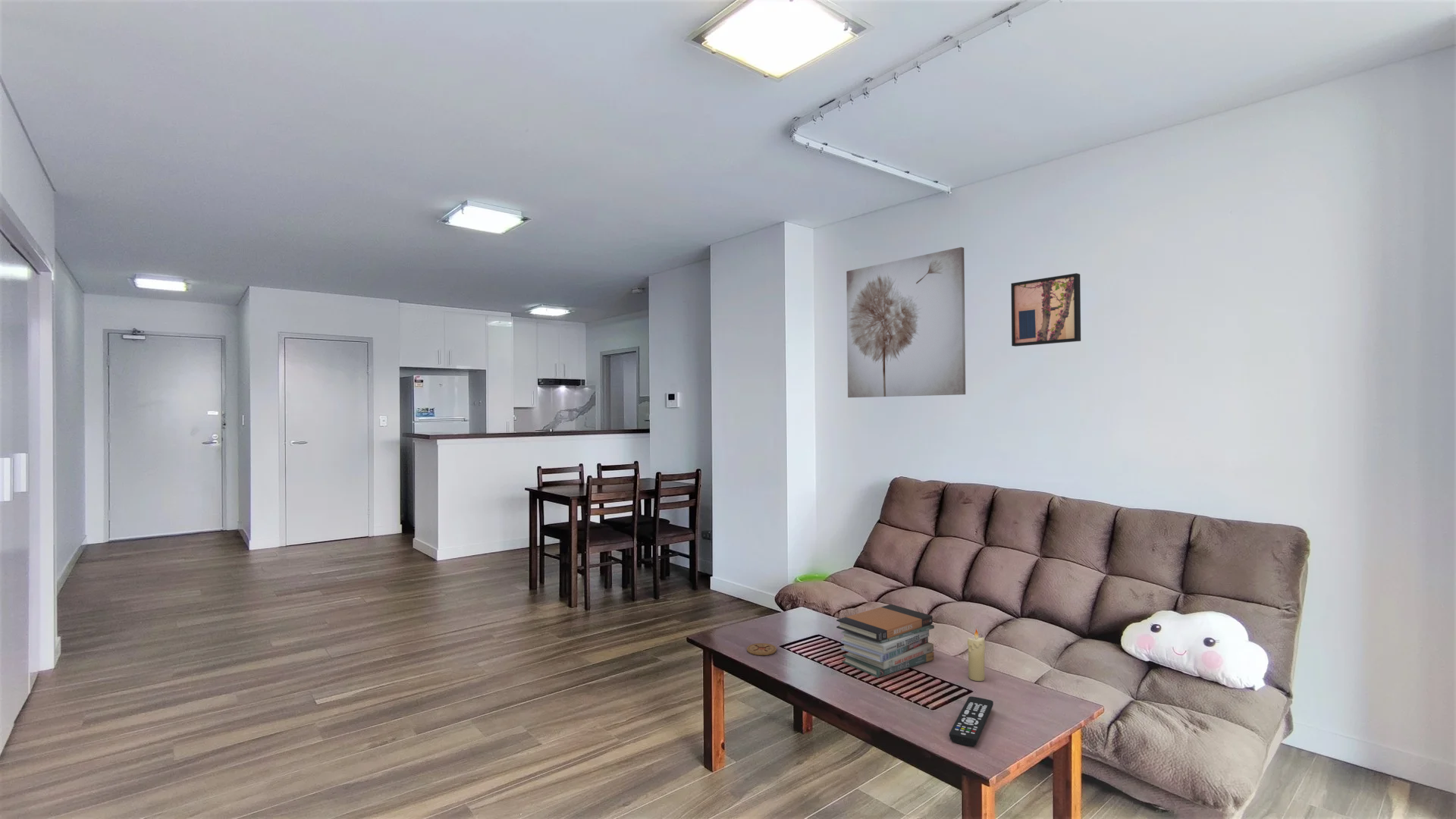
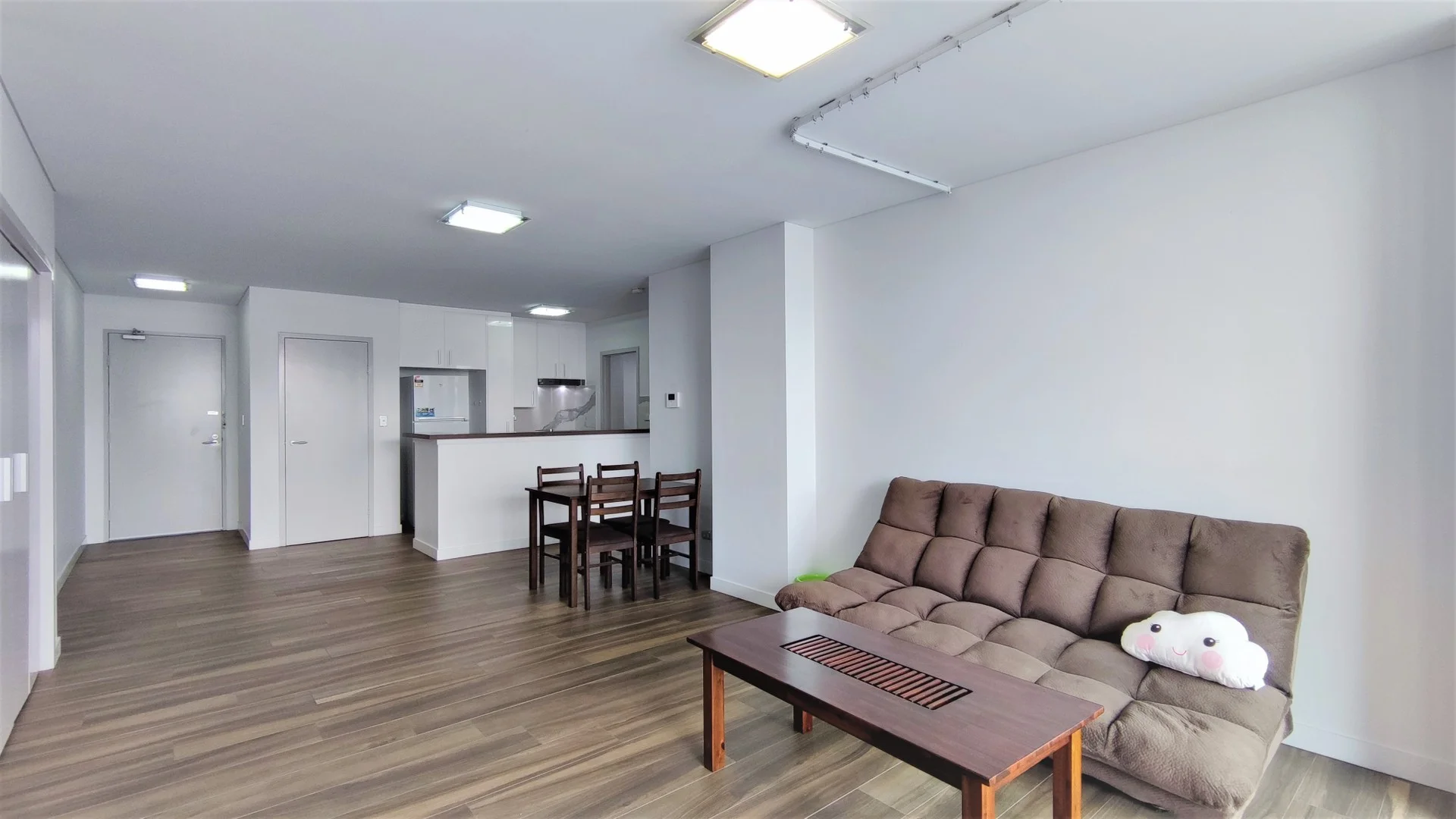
- wall art (901, 328)
- book stack (886, 639)
- remote control (972, 720)
- wall art (1044, 311)
- candle (976, 653)
- coaster (761, 649)
